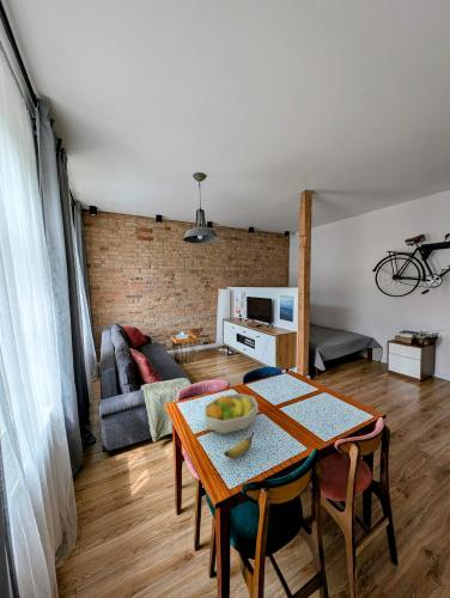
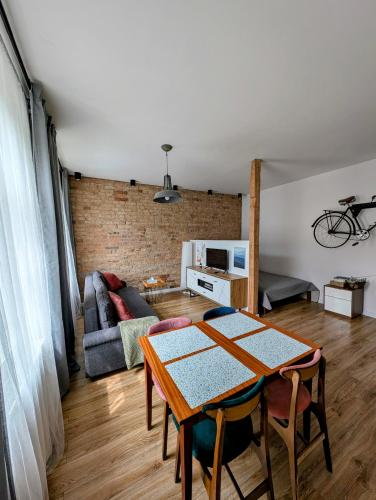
- banana (239, 446)
- fruit bowl (231, 410)
